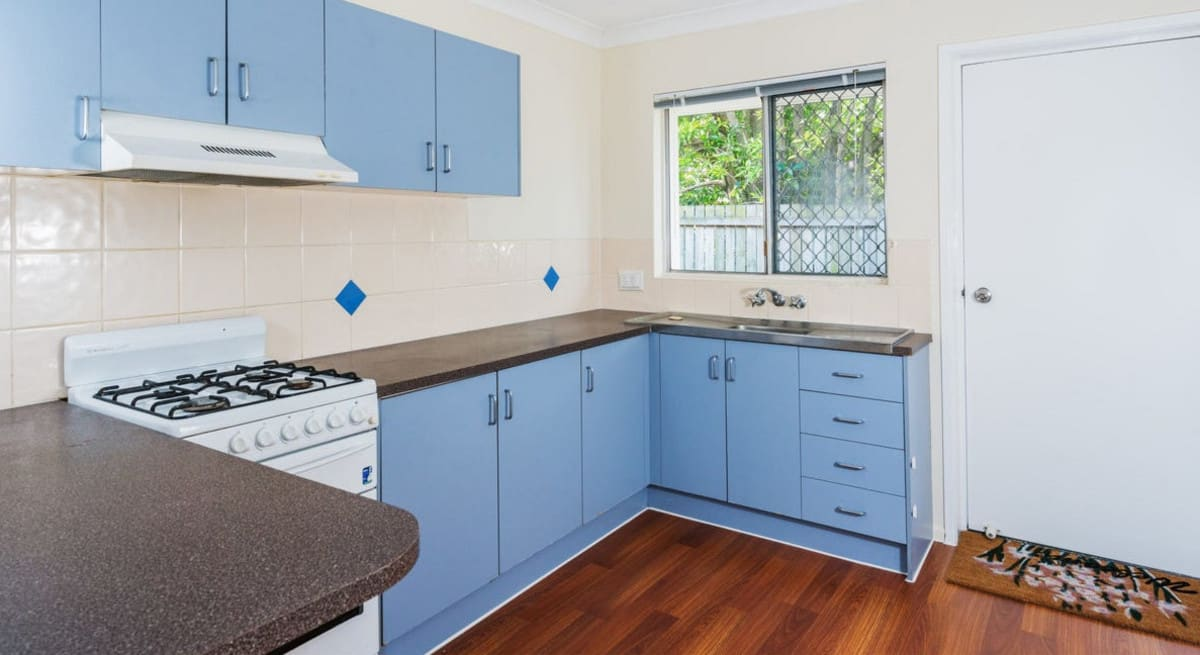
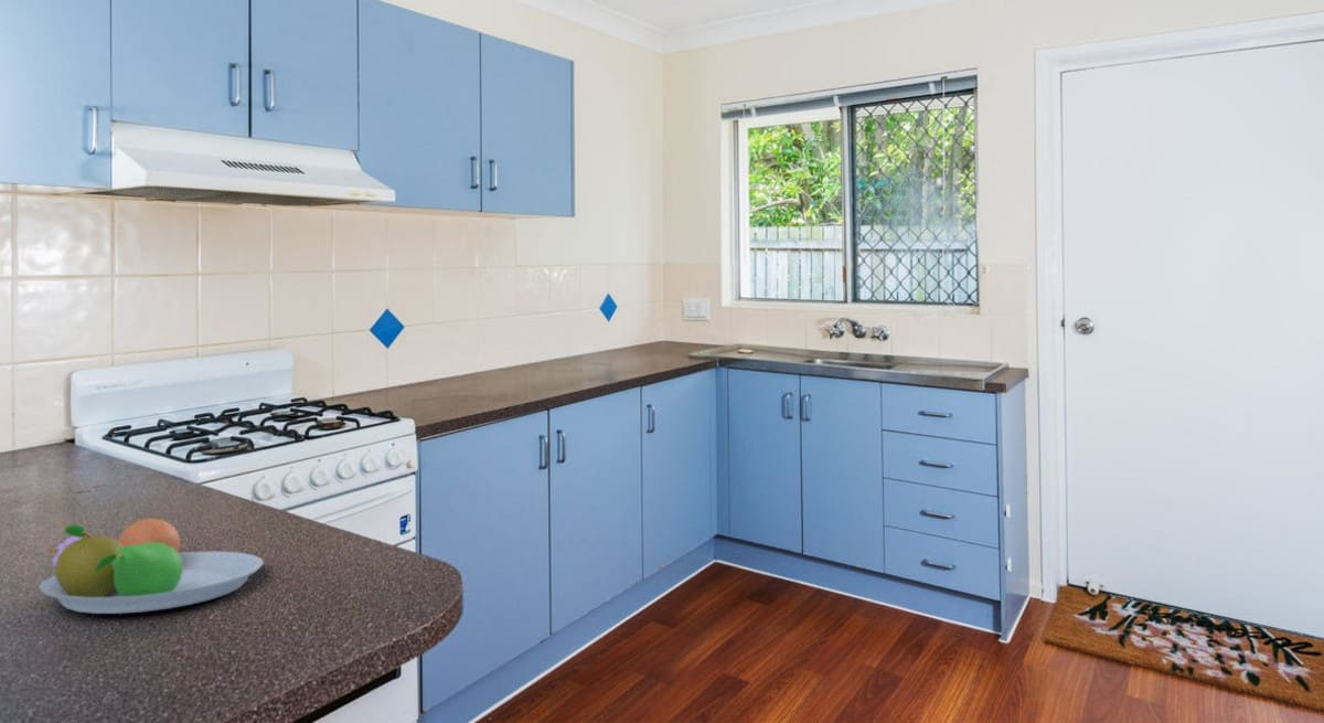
+ fruit bowl (151, 554)
